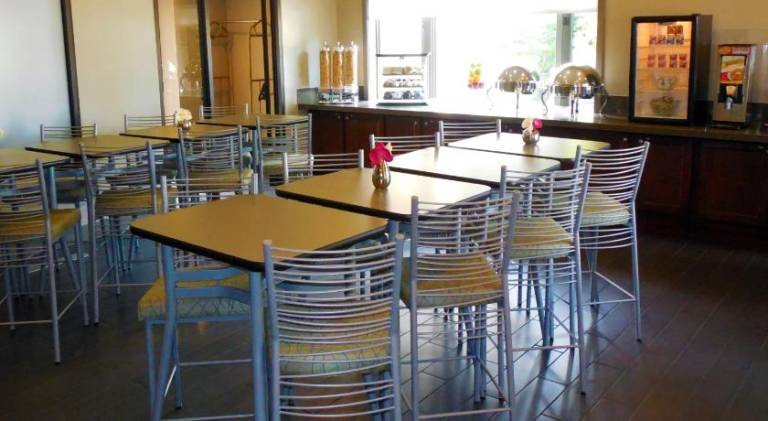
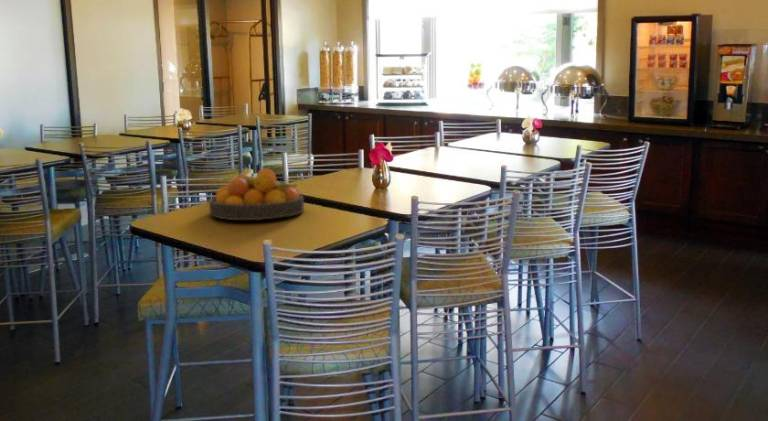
+ fruit bowl (256, 192)
